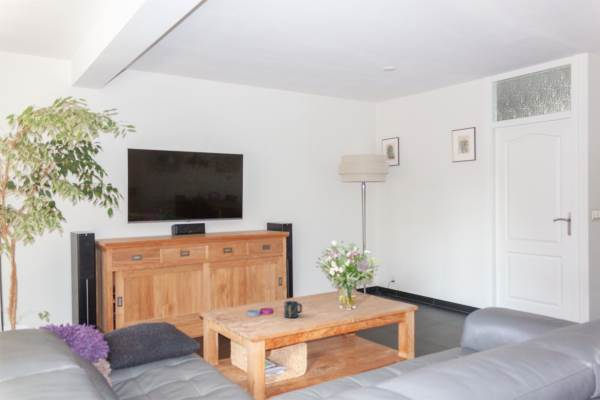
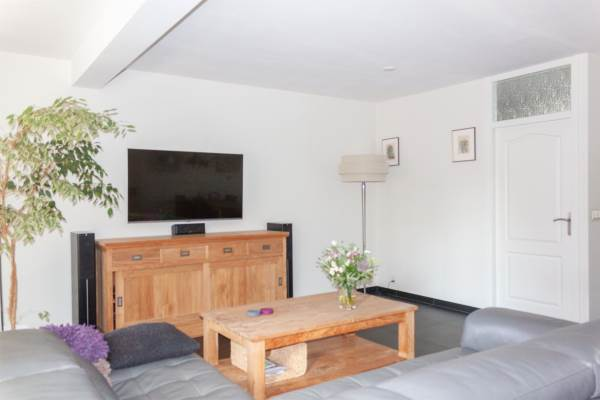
- cup (293, 309)
